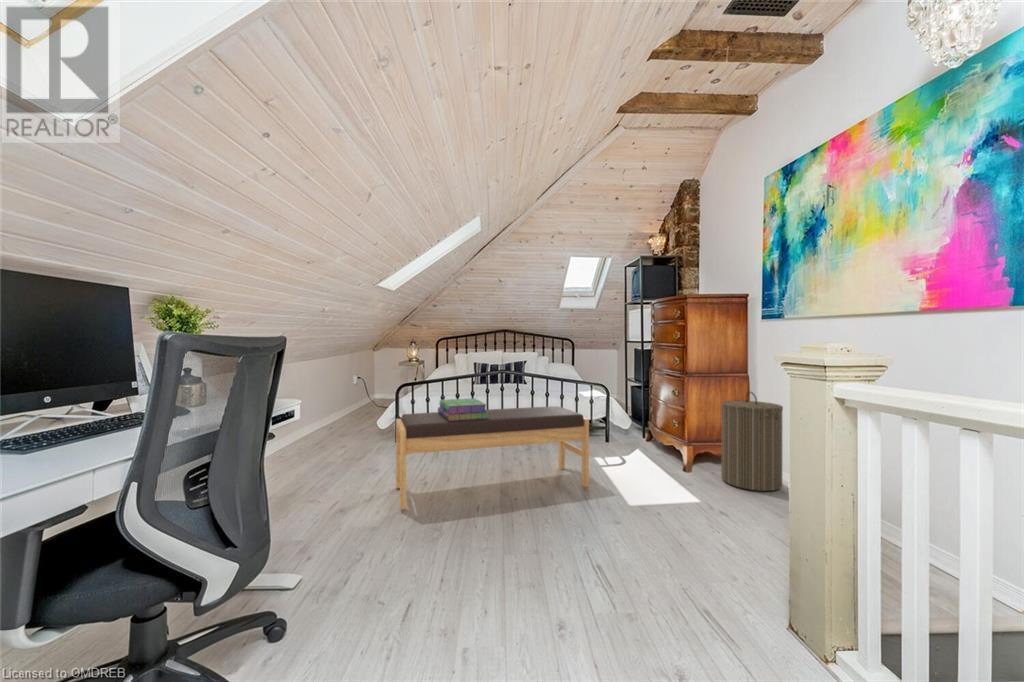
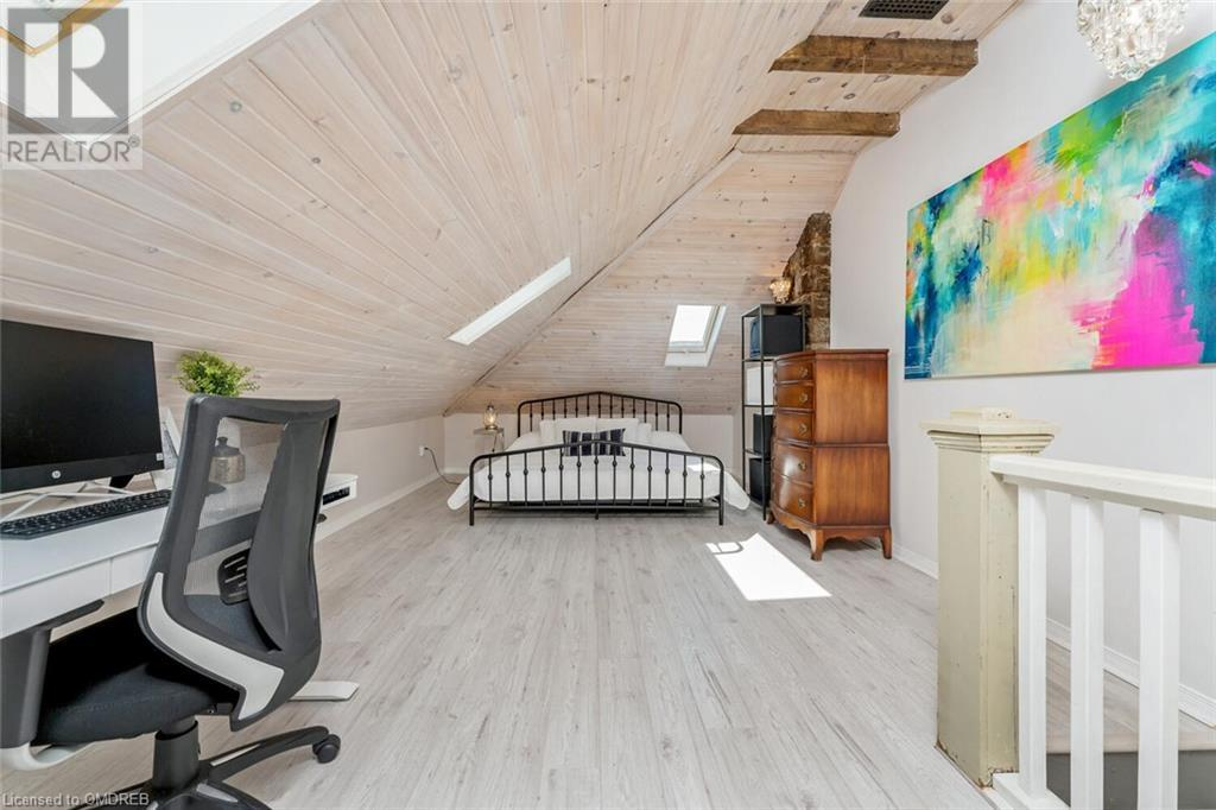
- stack of books (462, 408)
- laundry hamper (751, 436)
- bench (492, 446)
